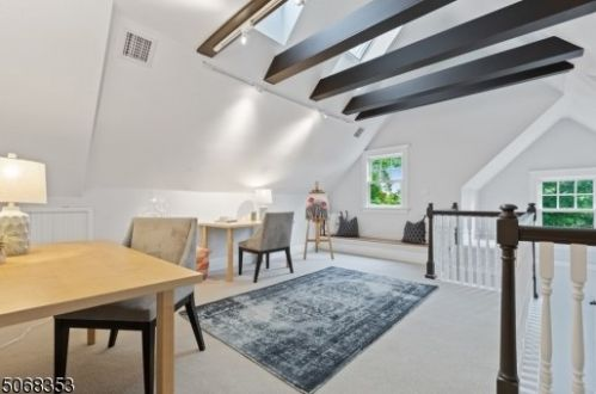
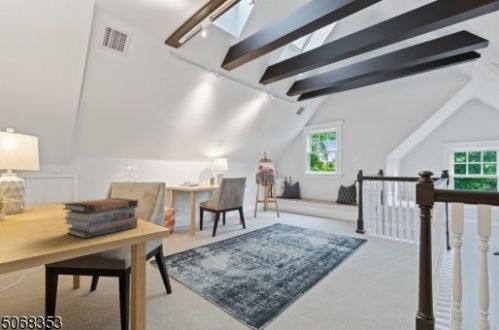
+ book stack (102, 215)
